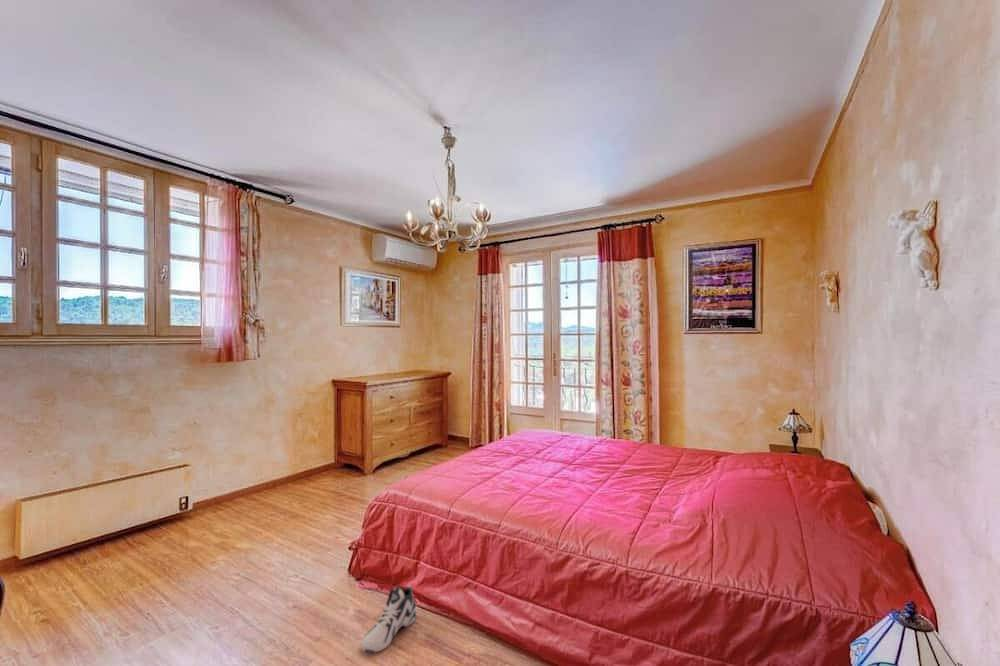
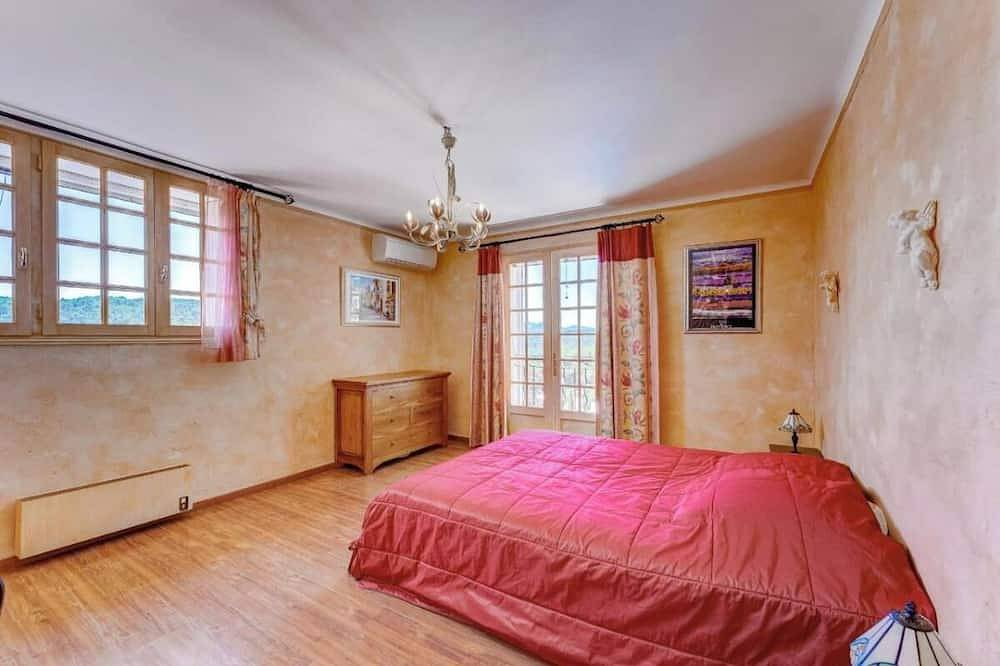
- sneaker (390, 612)
